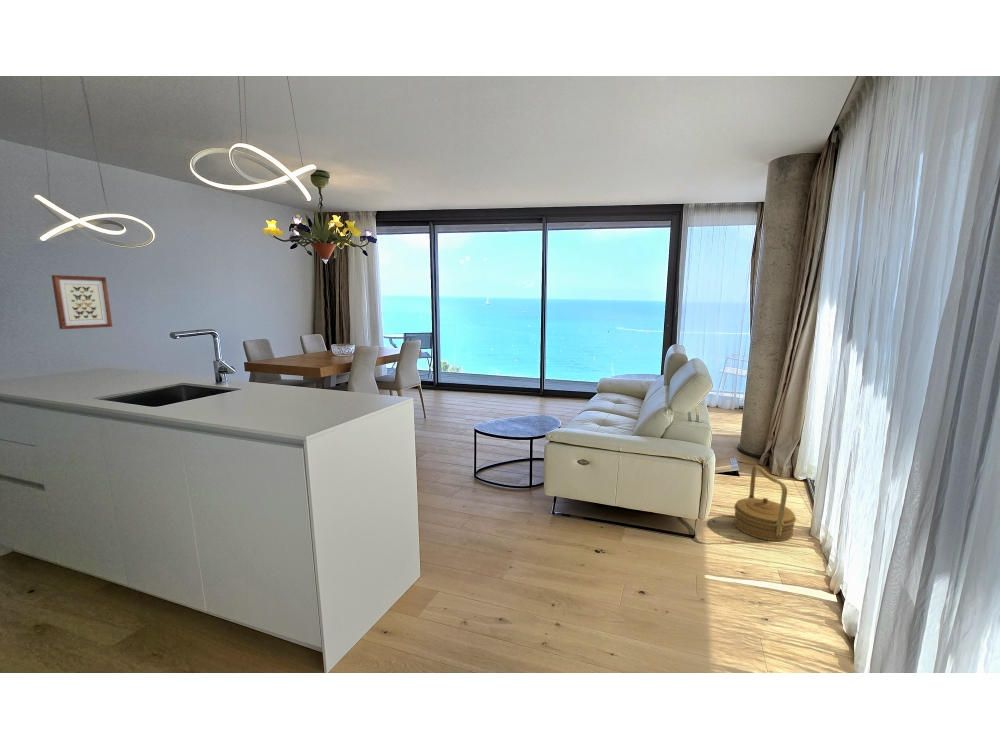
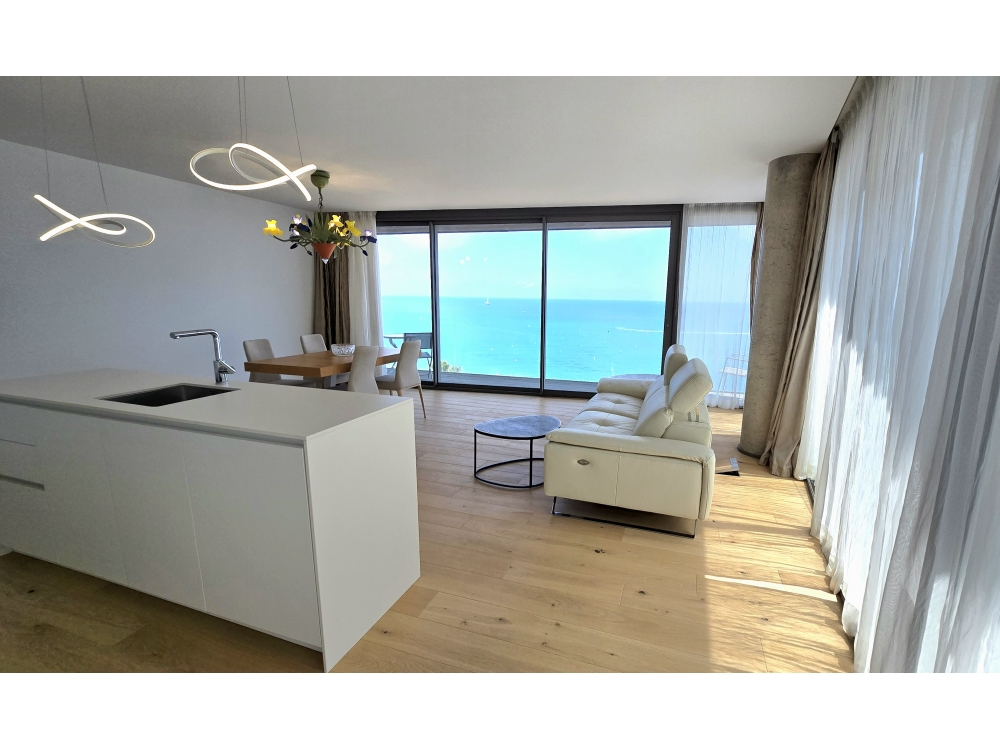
- wall art (83, 302)
- basket (765, 501)
